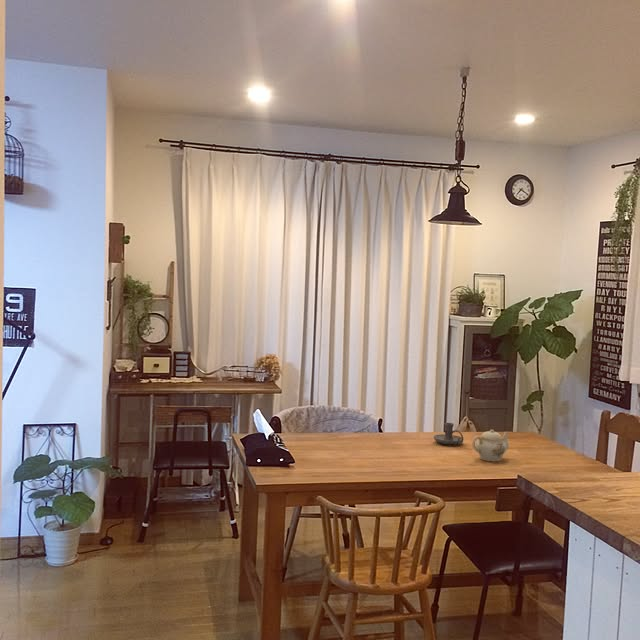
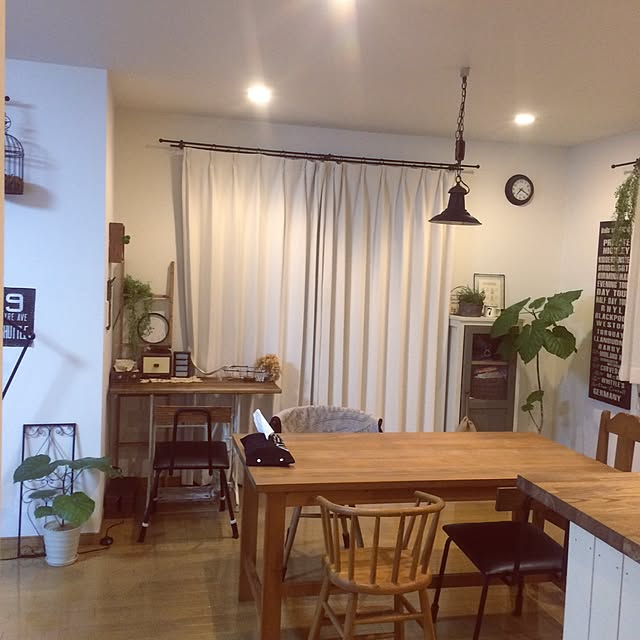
- teapot (490, 444)
- candle holder (450, 433)
